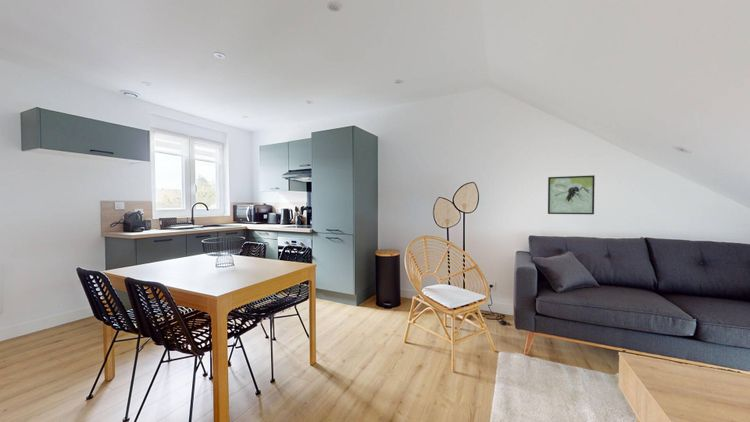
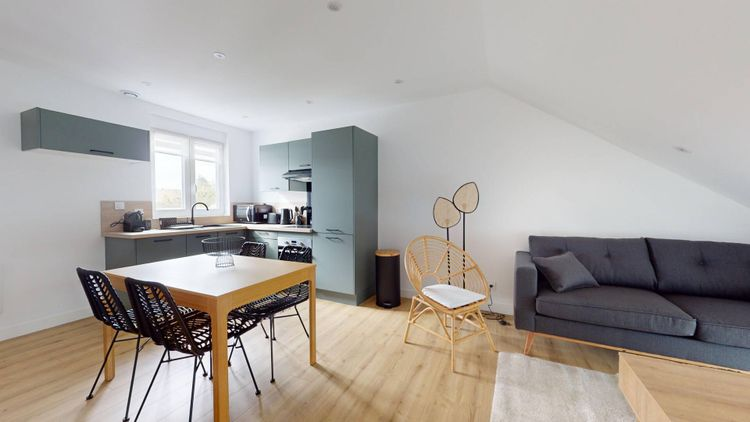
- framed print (570, 195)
